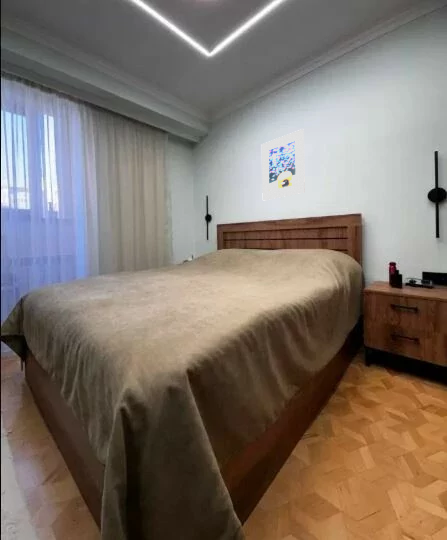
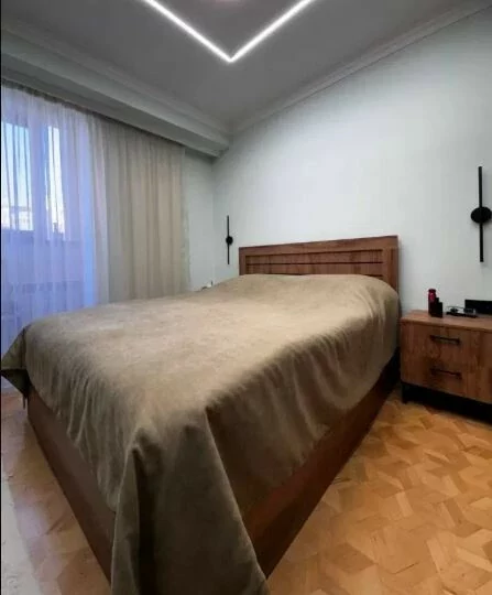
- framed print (282, 167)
